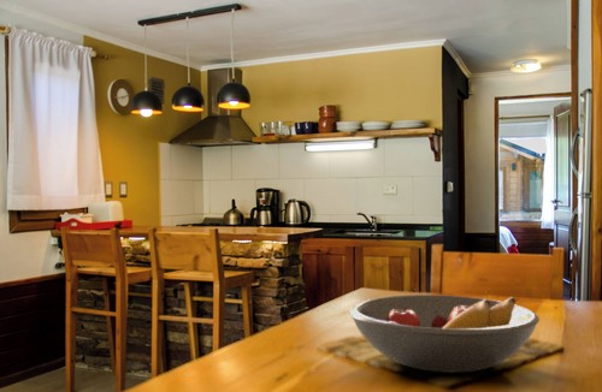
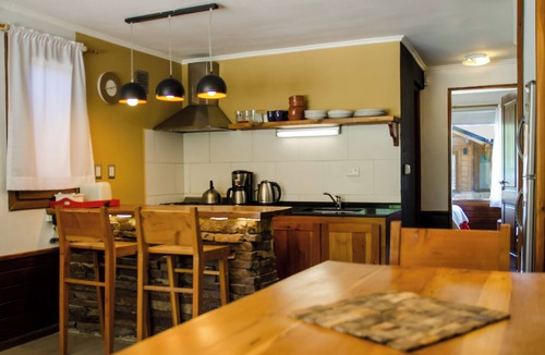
- fruit bowl (441, 328)
